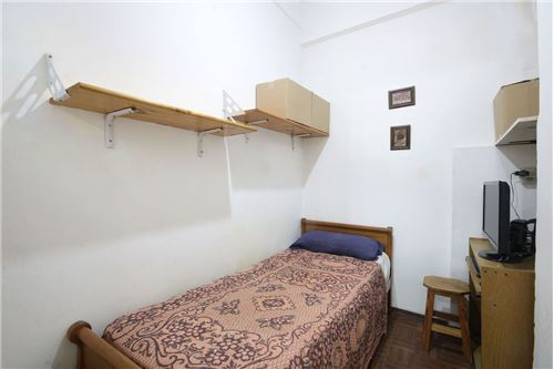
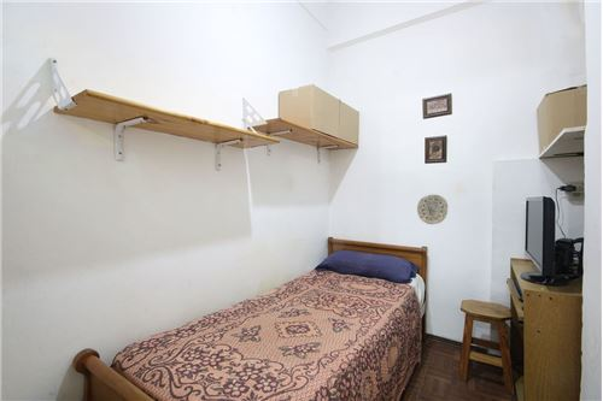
+ decorative plate (432, 210)
